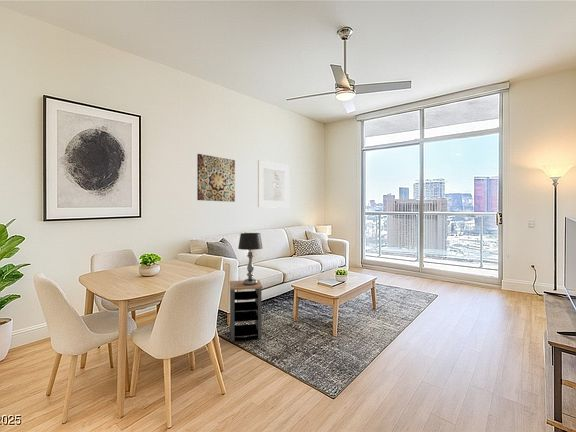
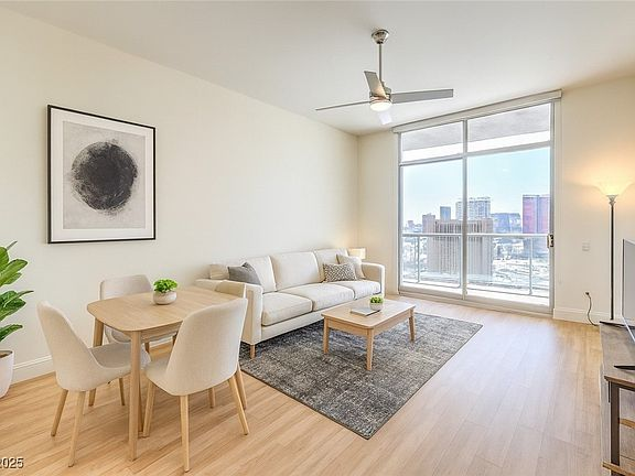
- table lamp (250, 258)
- wall art (217, 179)
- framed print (274, 185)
- side table (245, 309)
